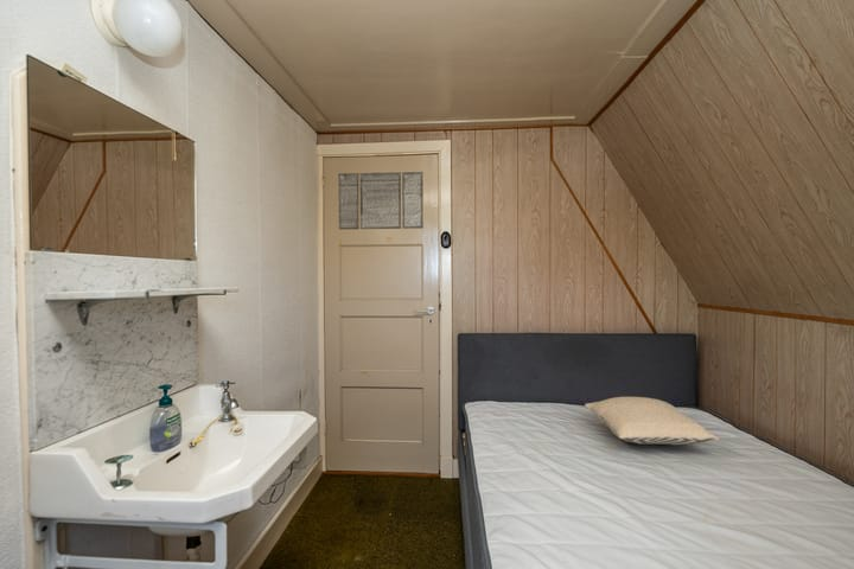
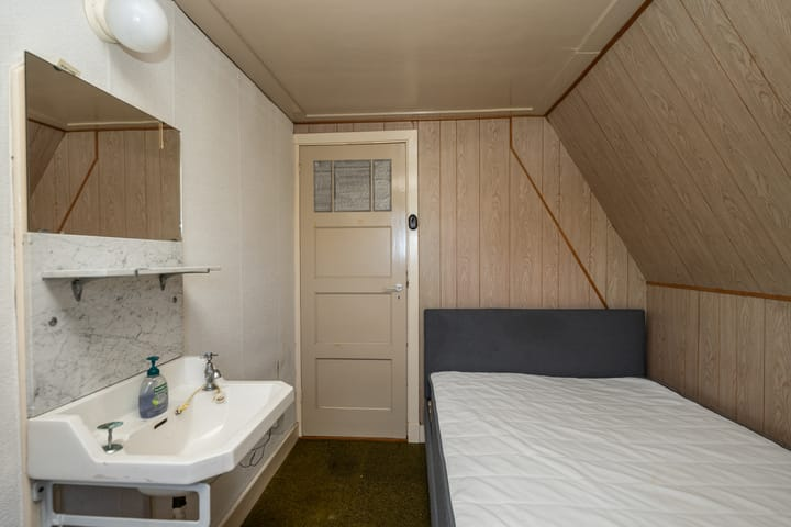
- pillow (644, 421)
